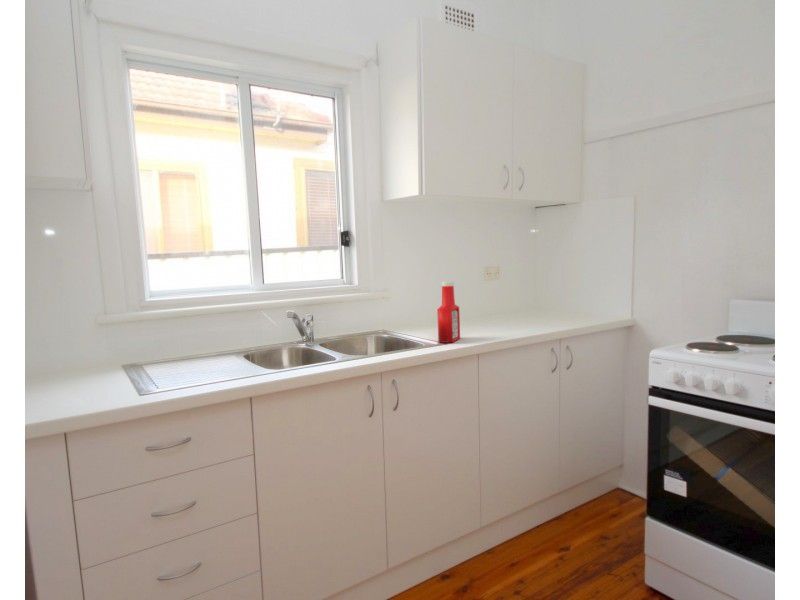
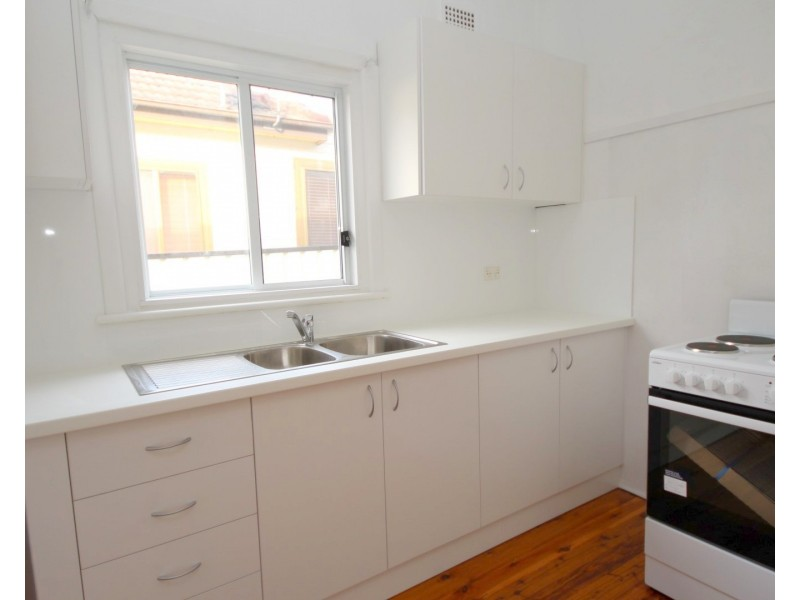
- soap bottle (448, 311)
